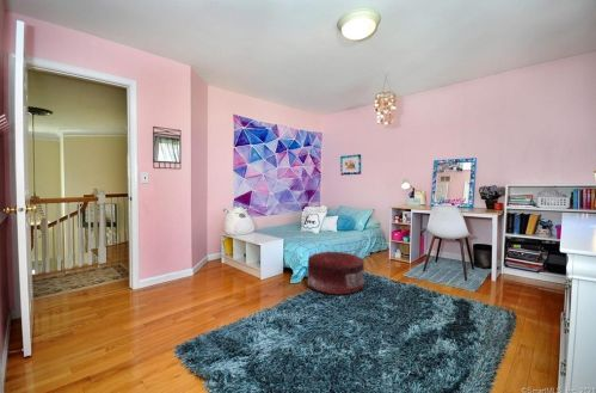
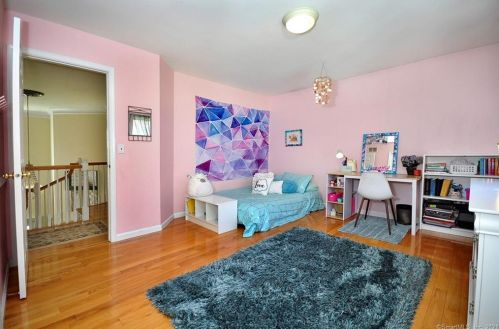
- pouf (336, 269)
